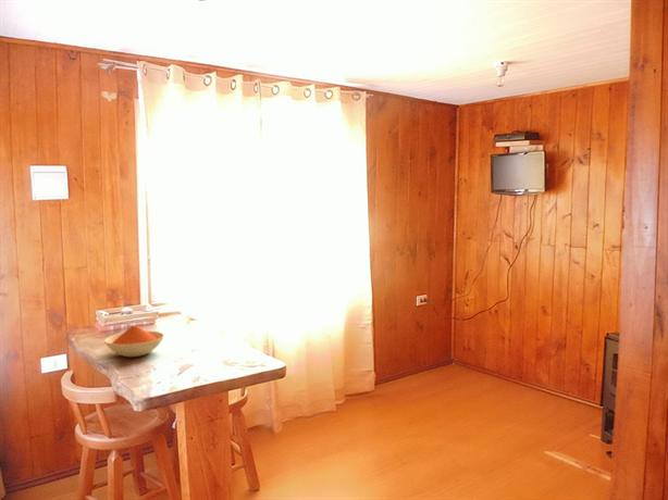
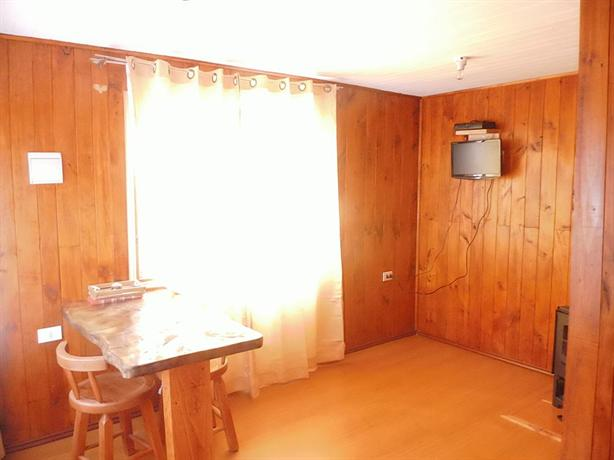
- bowl (135, 339)
